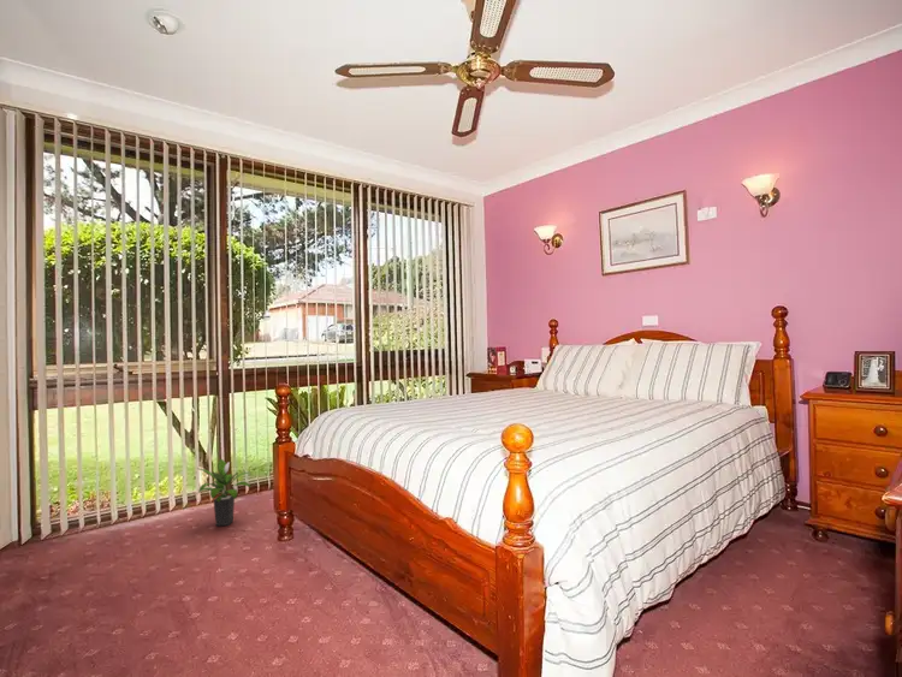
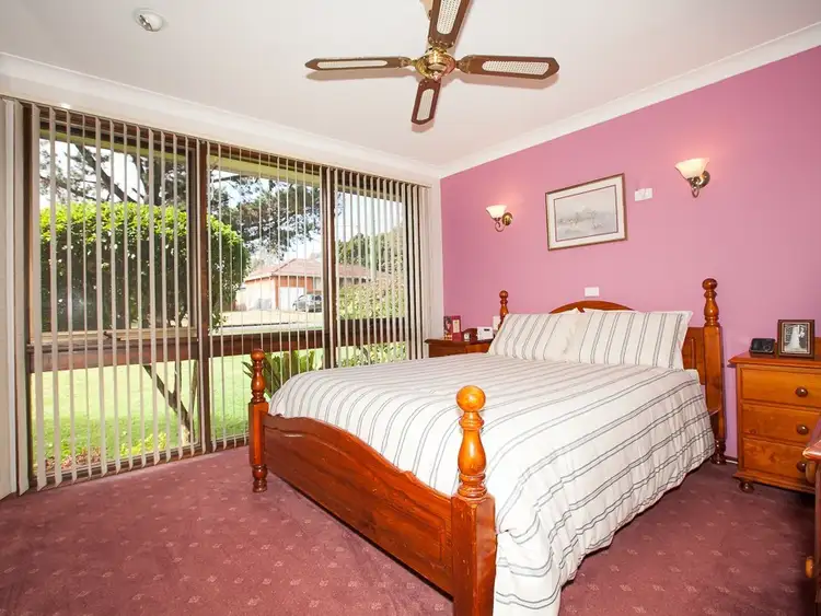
- potted plant (224, 493)
